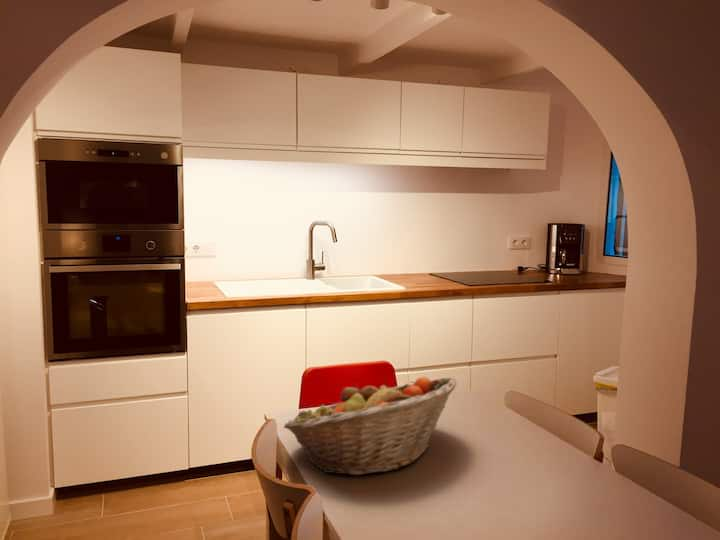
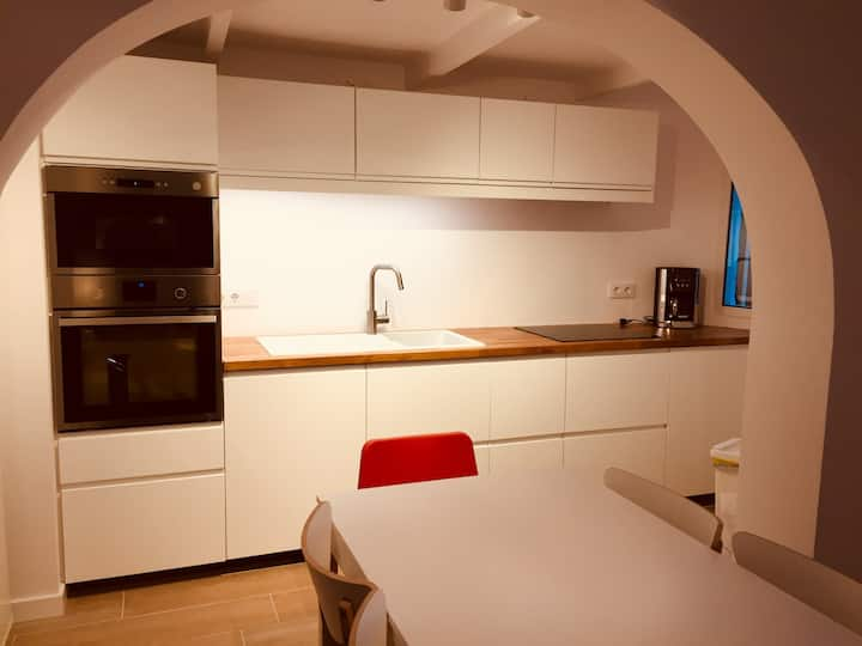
- fruit basket (374, 415)
